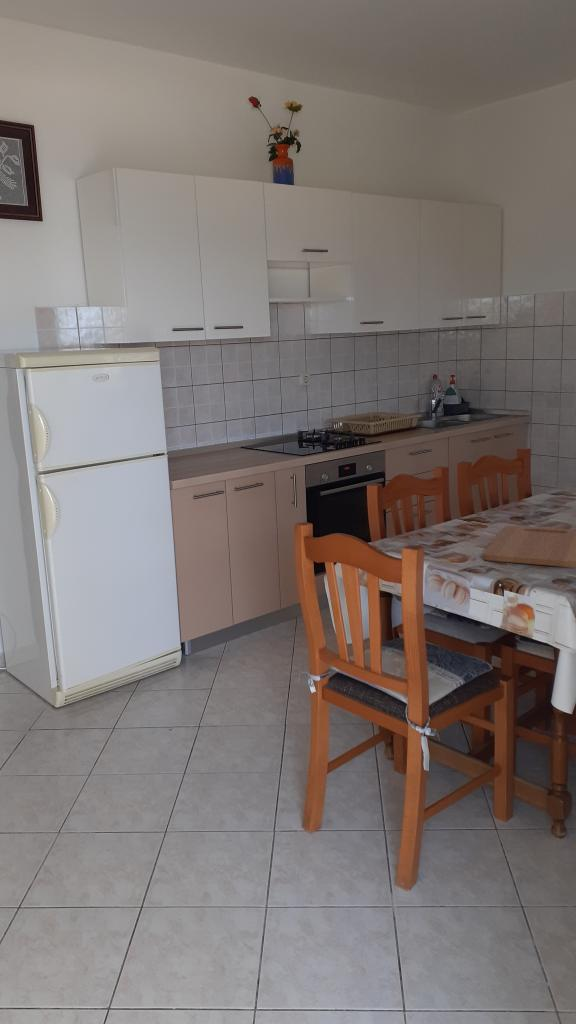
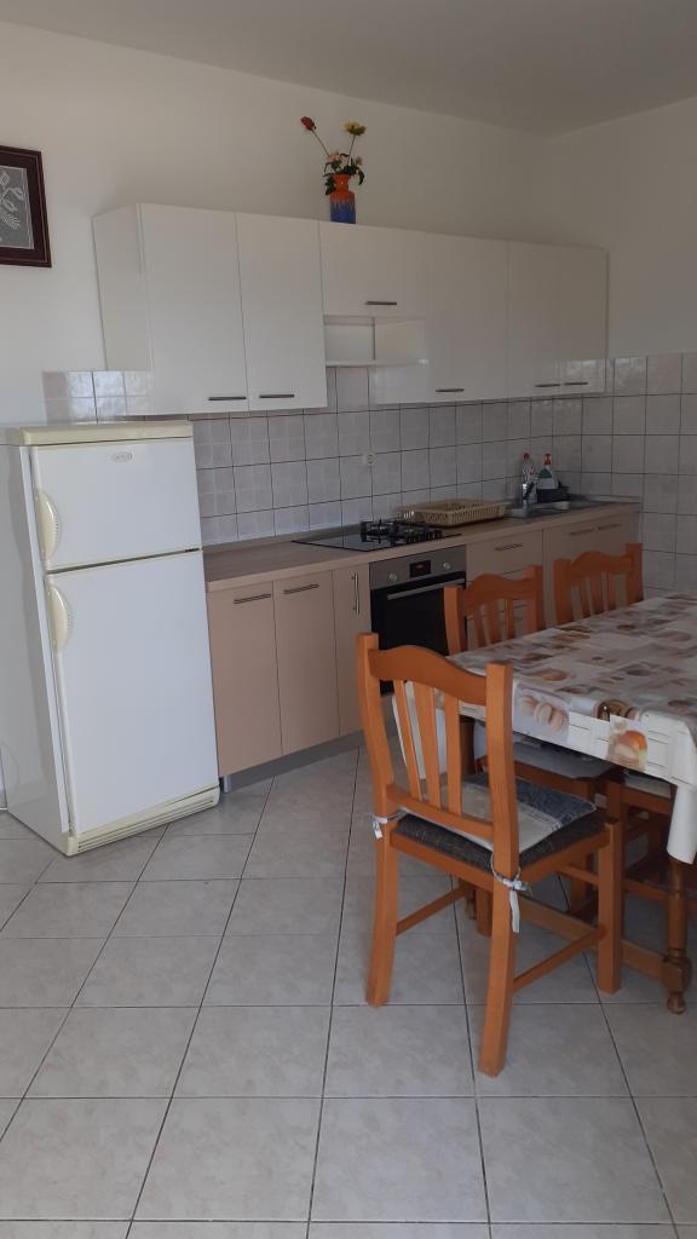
- cutting board (538, 544)
